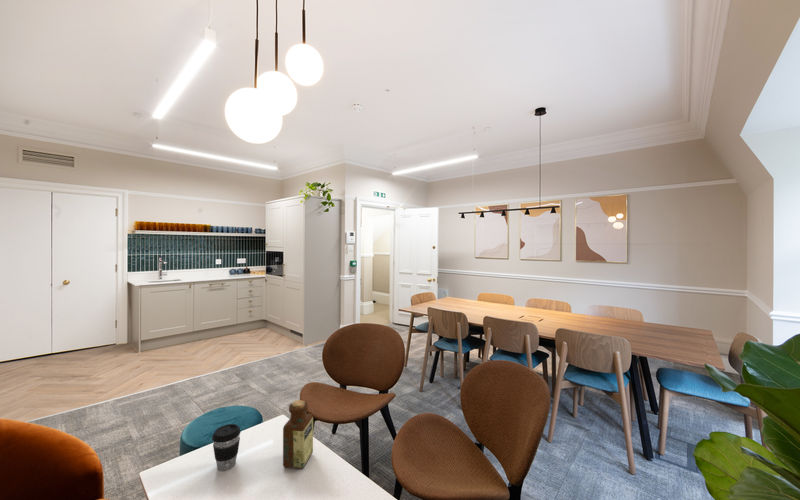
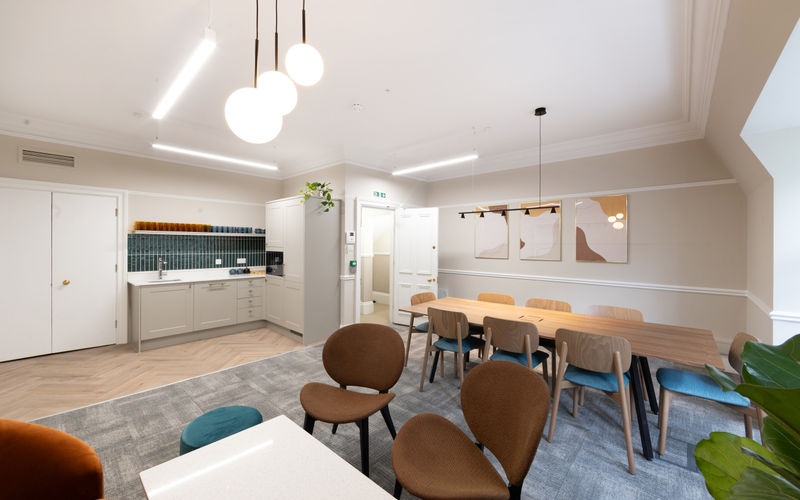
- coffee cup (226, 447)
- bottle (298, 431)
